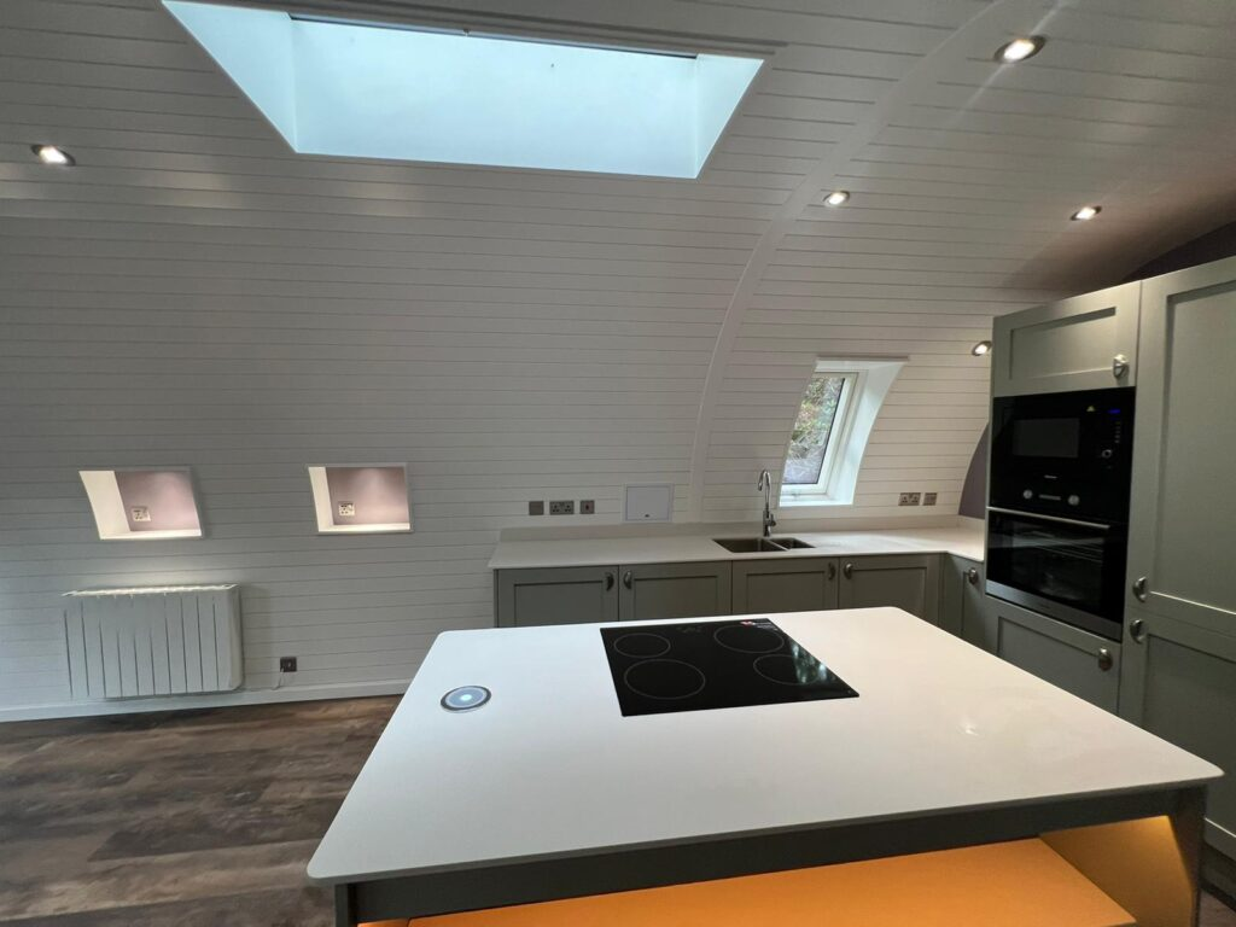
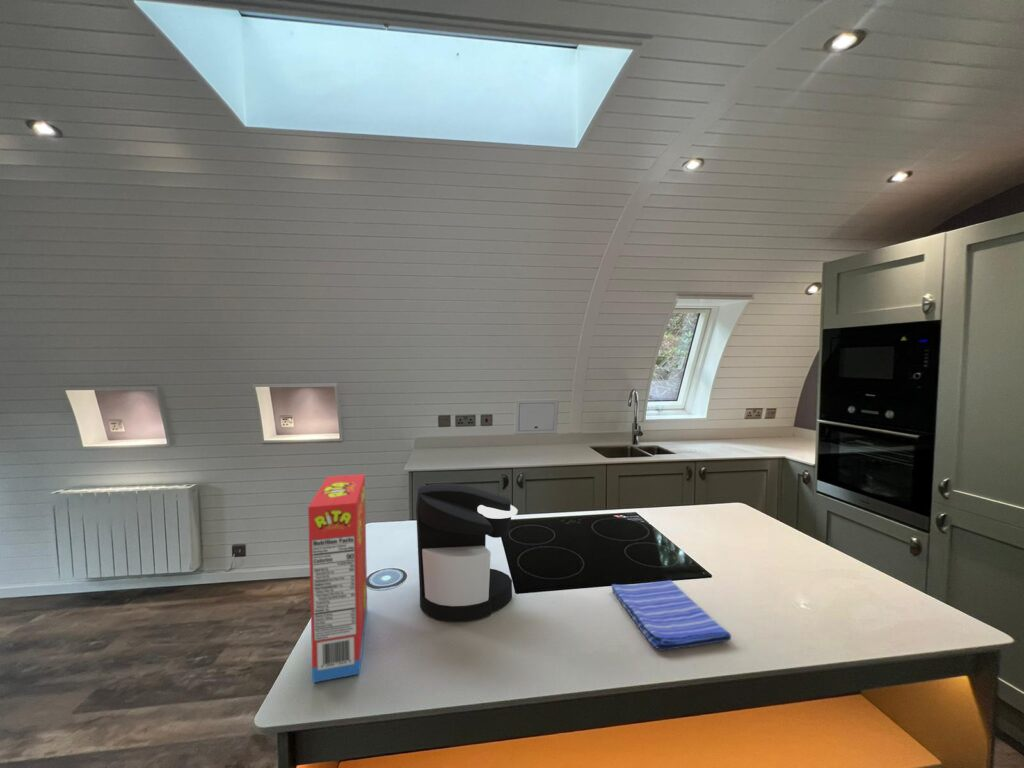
+ coffee maker (468, 541)
+ dish towel (665, 609)
+ cereal box (341, 565)
